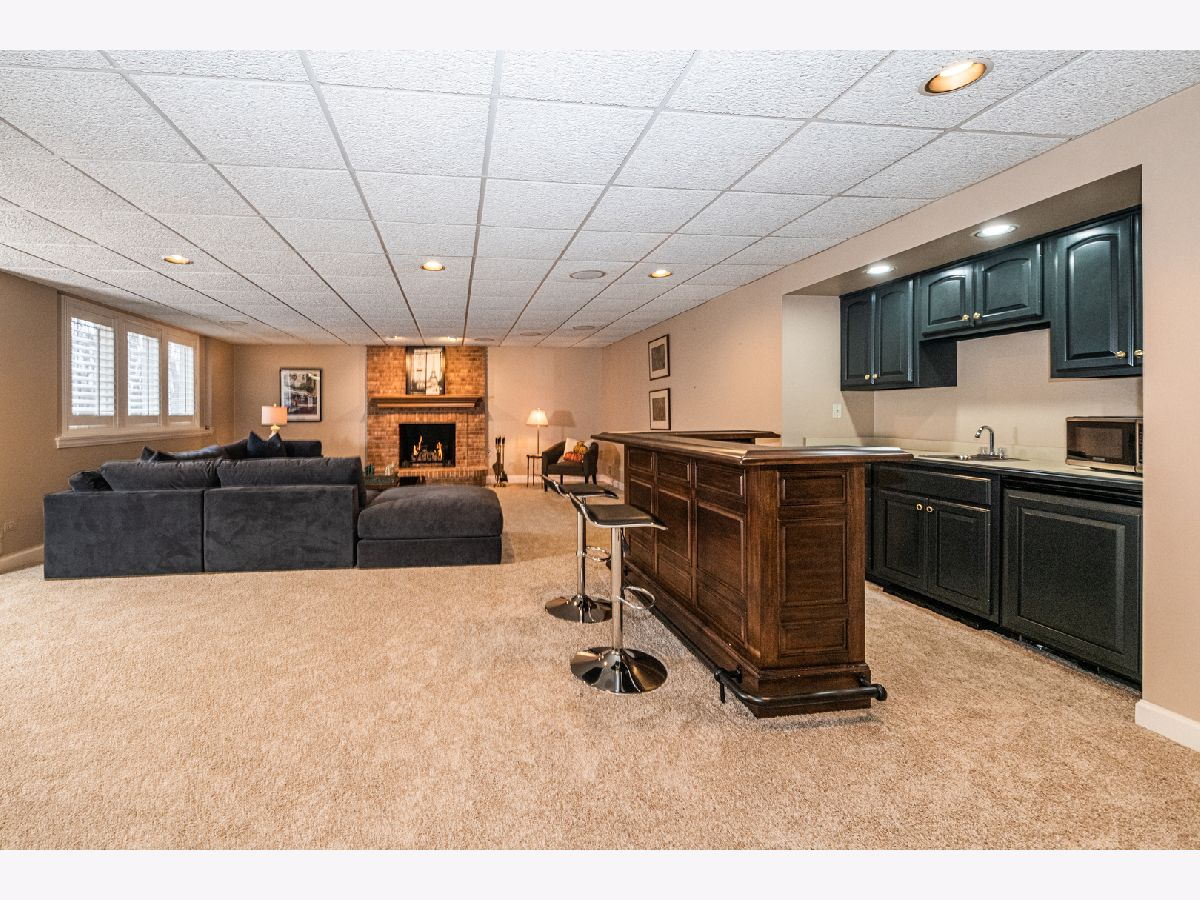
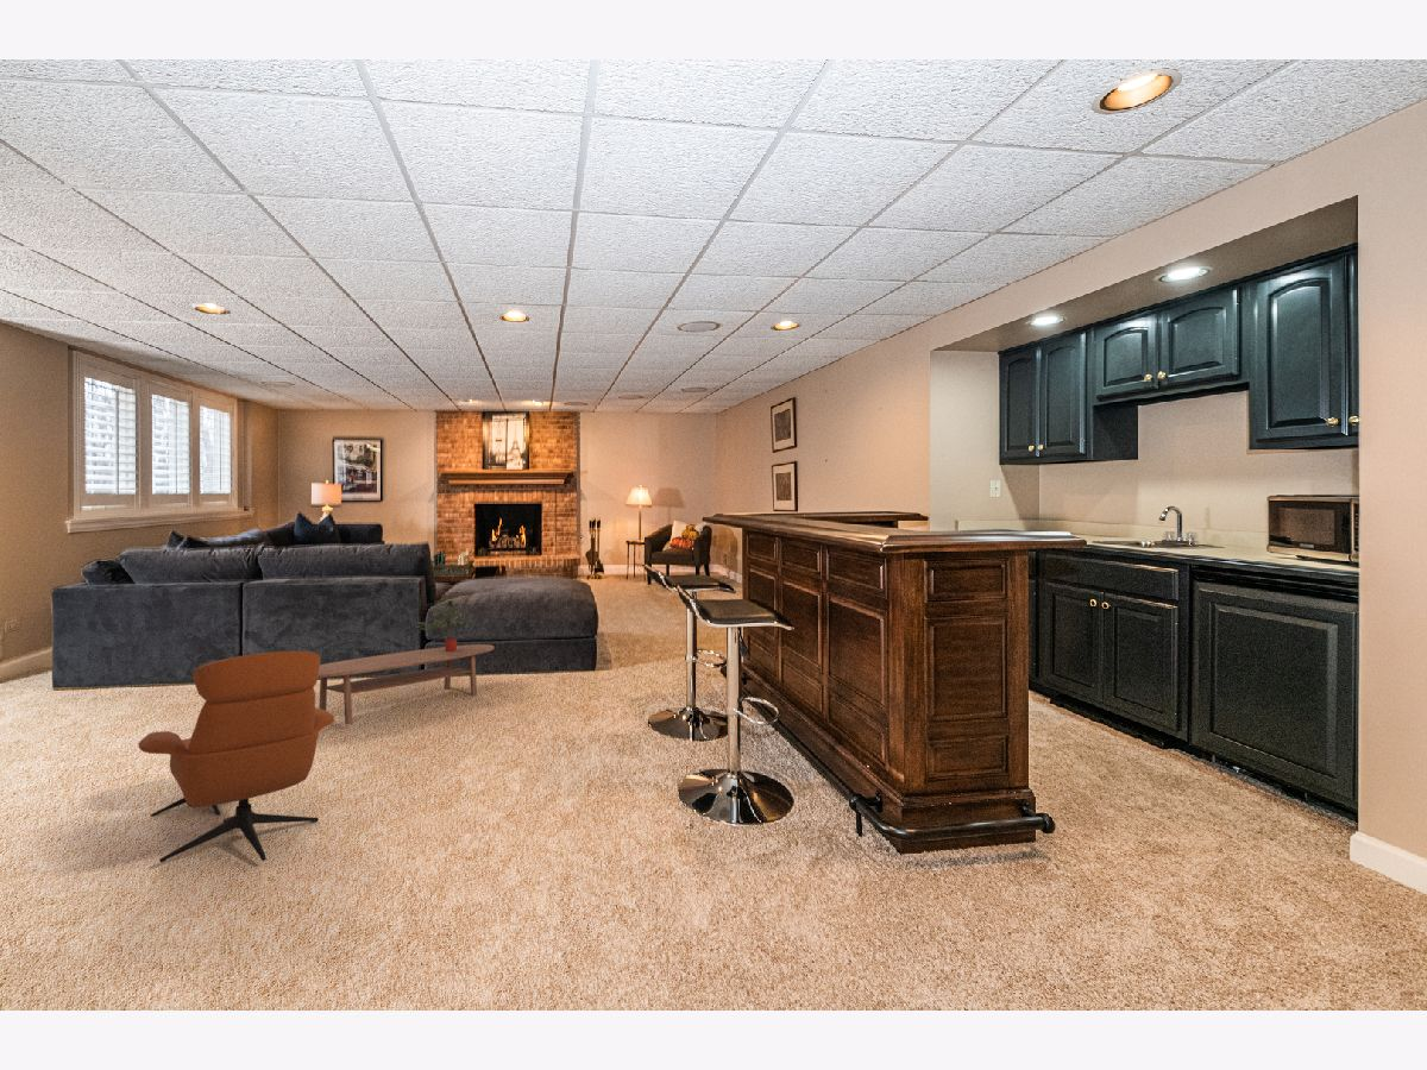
+ potted plant (442, 624)
+ lounge chair (227, 731)
+ coffee table (402, 681)
